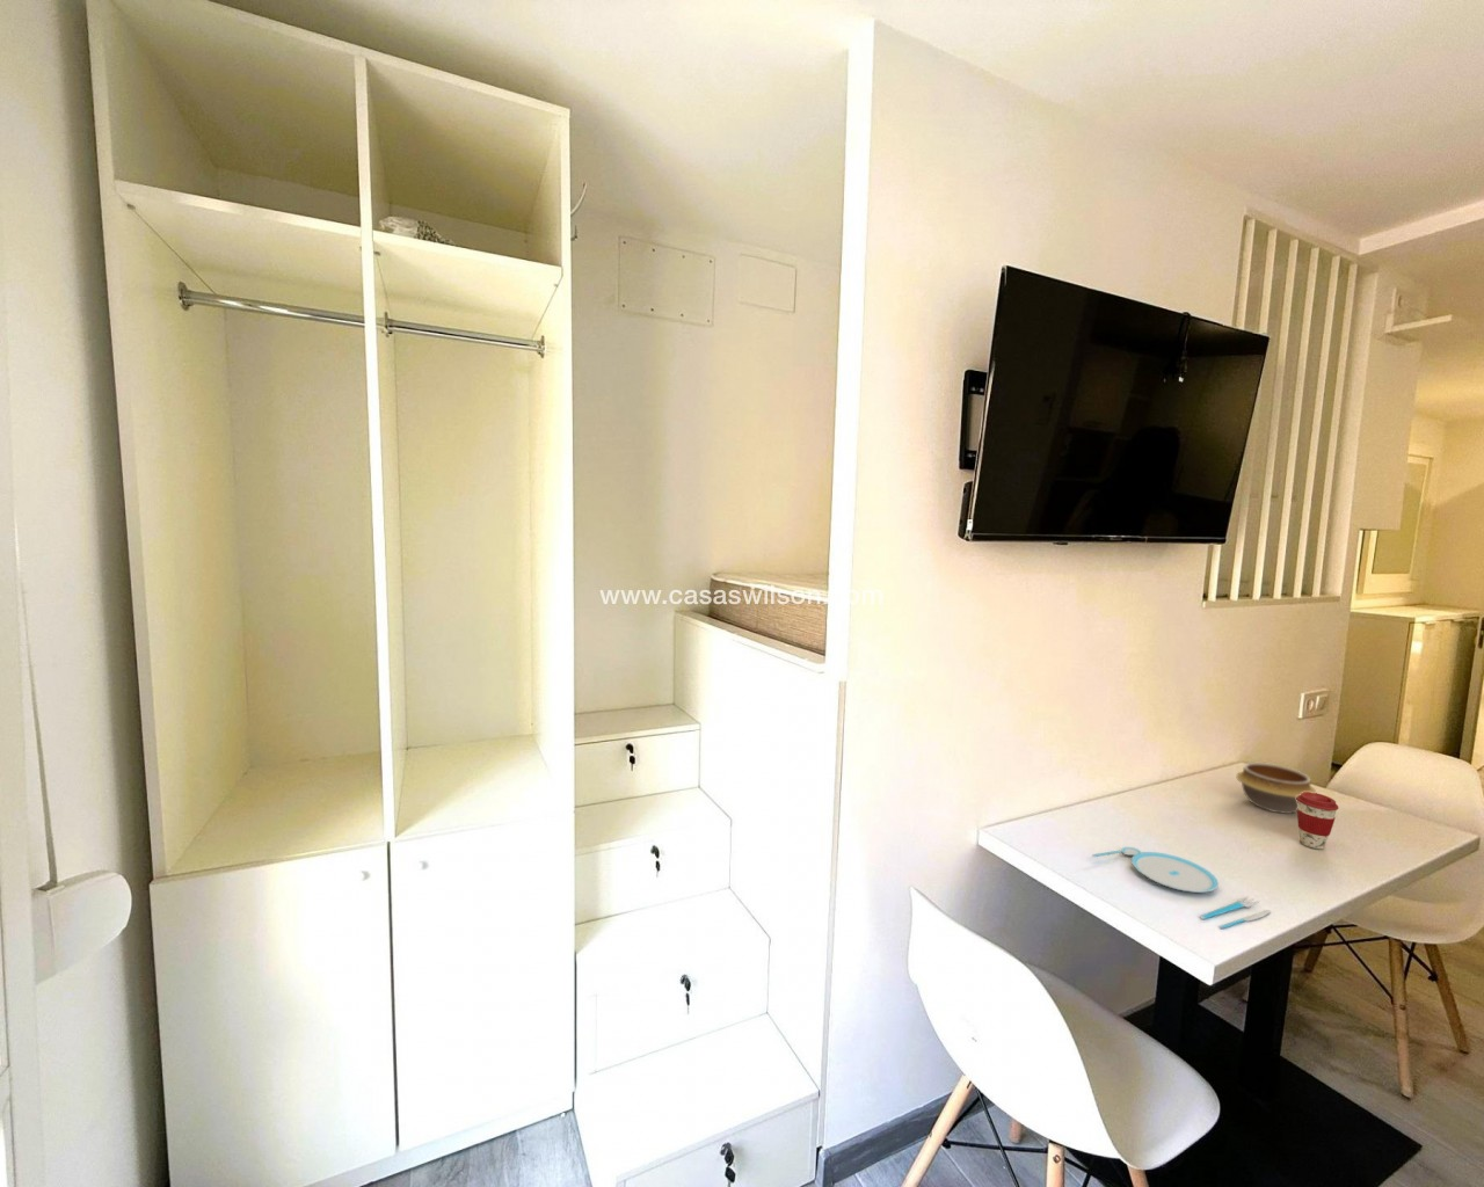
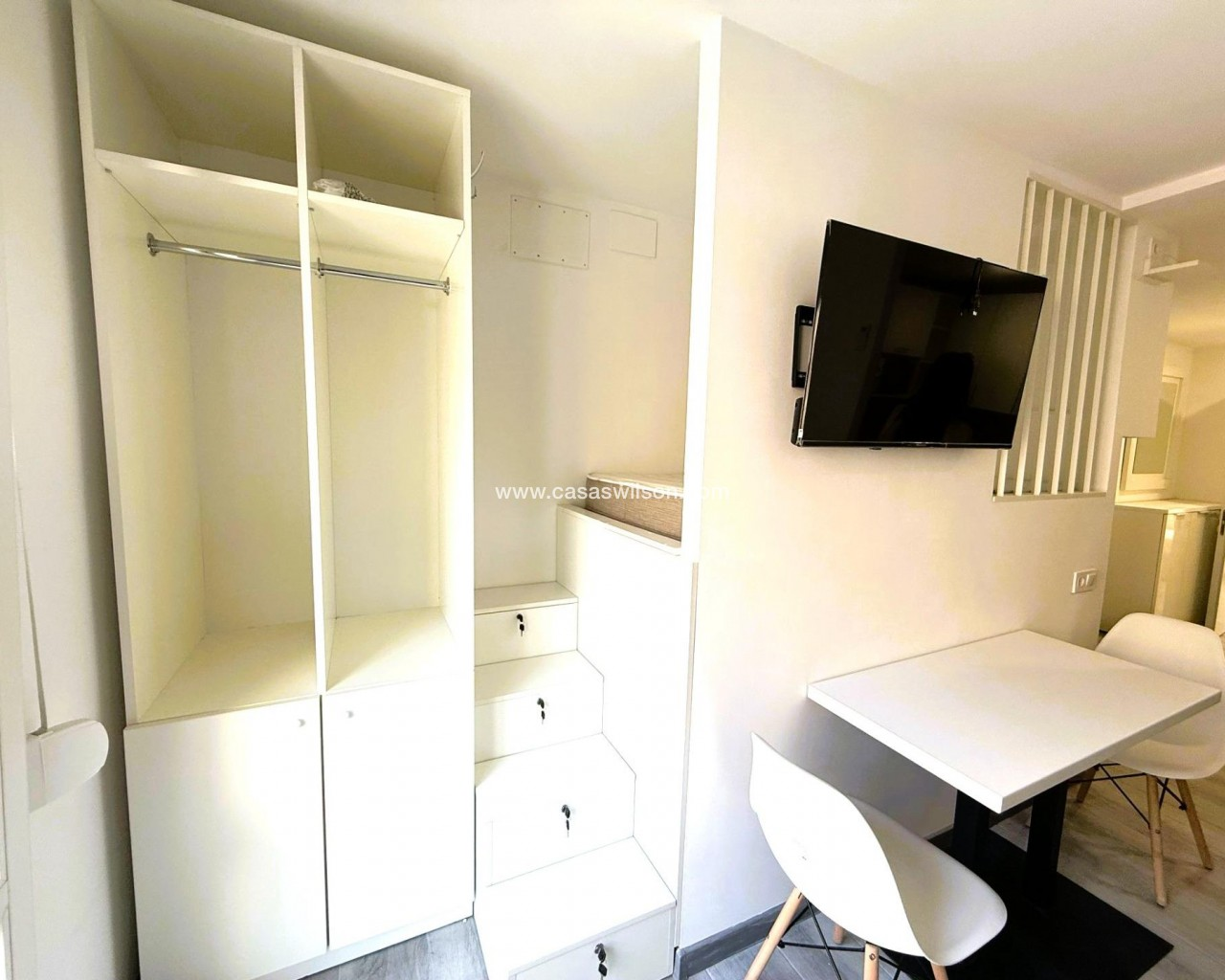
- coffee cup (1314, 821)
- plate (1175, 879)
- bowl (1274, 789)
